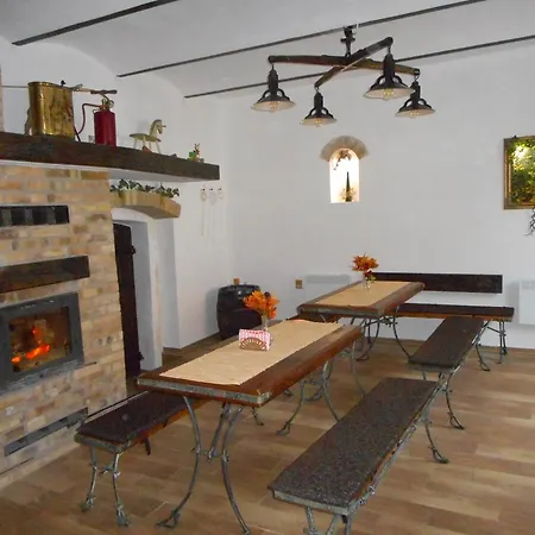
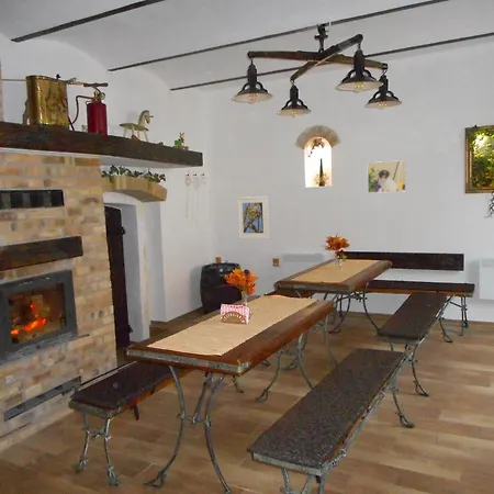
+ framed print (252, 217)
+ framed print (386, 177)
